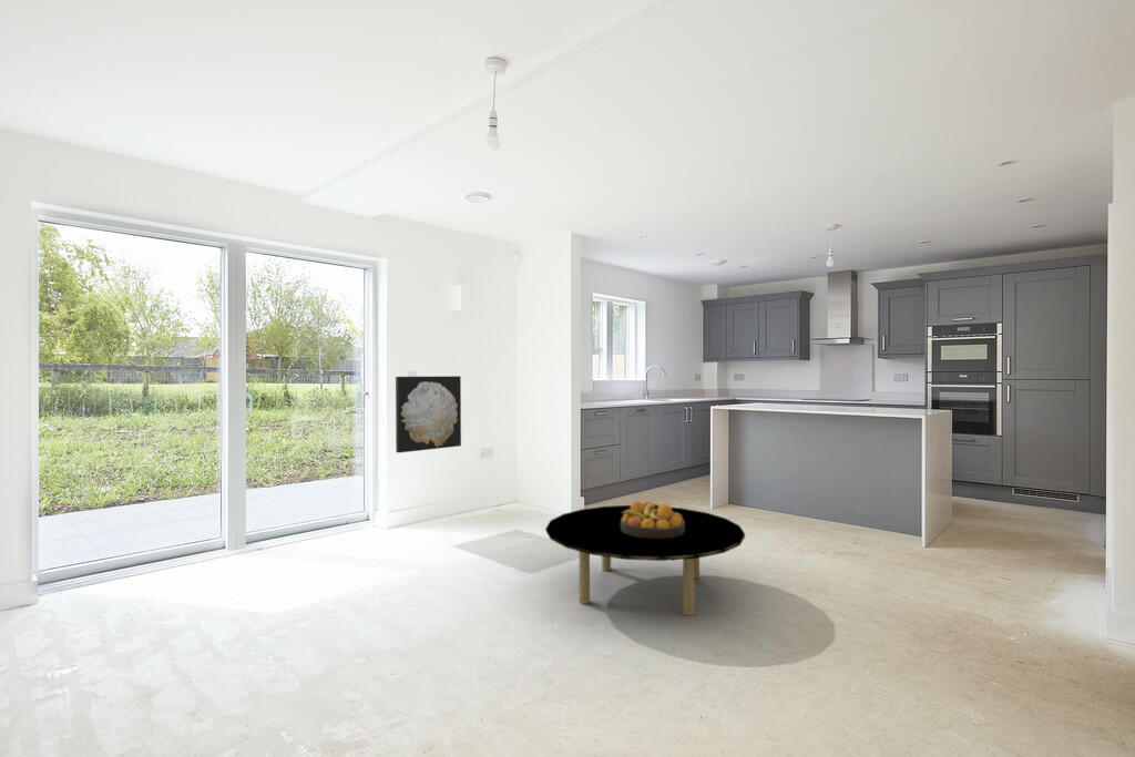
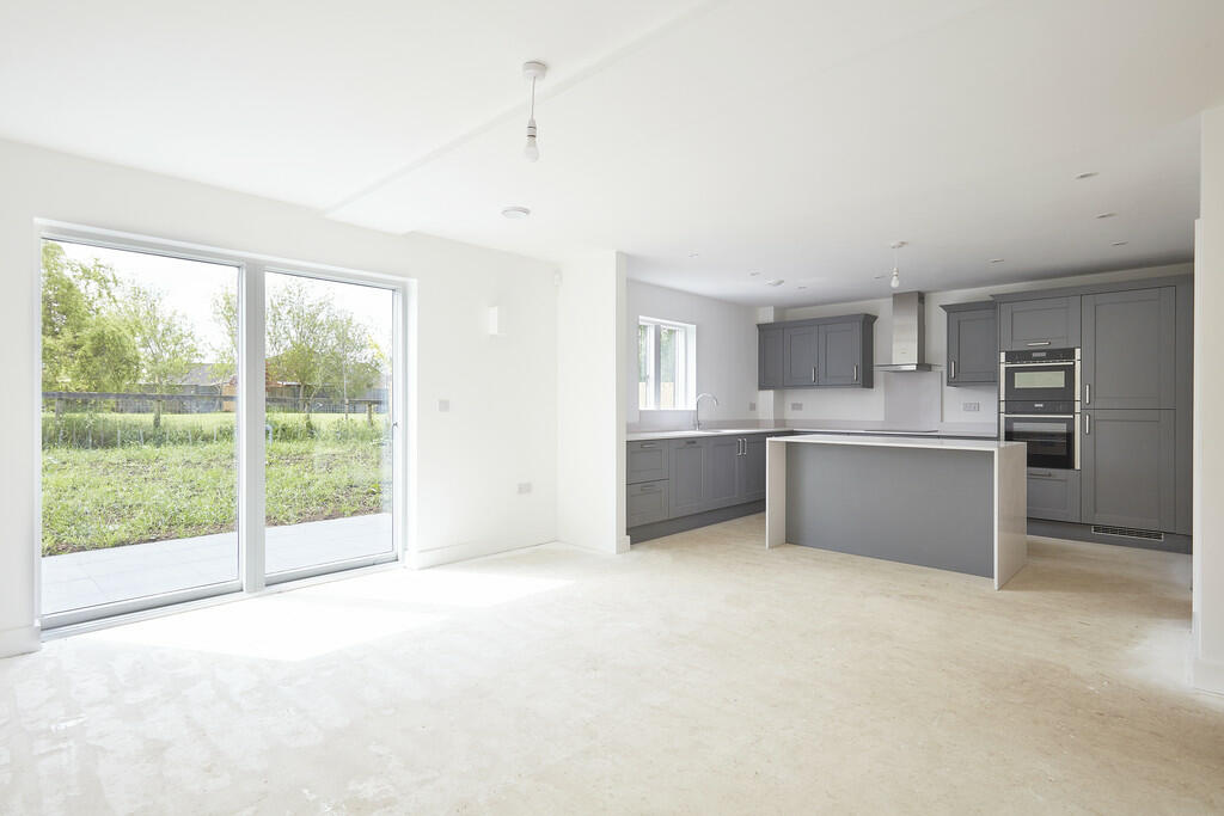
- coffee table (643, 557)
- fruit bowl (652, 515)
- wall art (429, 412)
